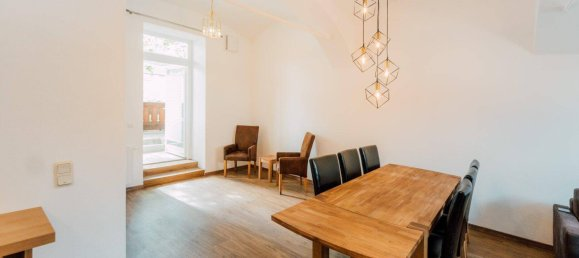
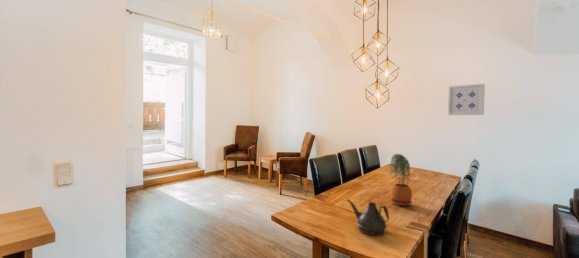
+ potted plant (399, 178)
+ teapot (366, 214)
+ wall art (465, 100)
